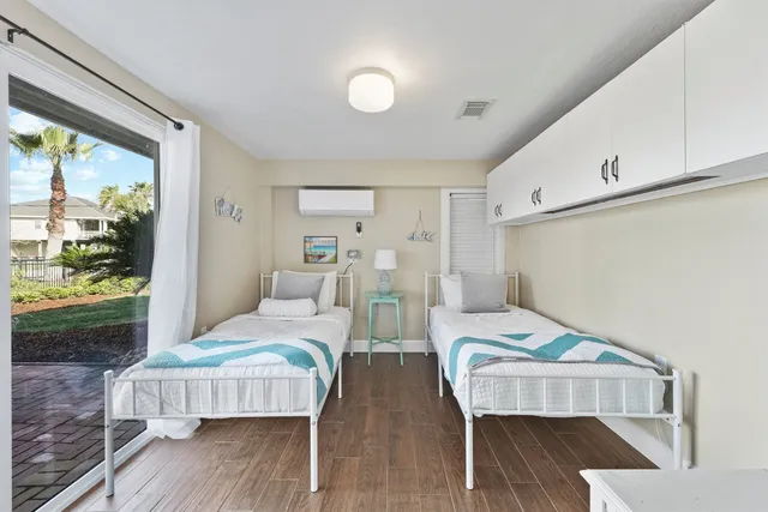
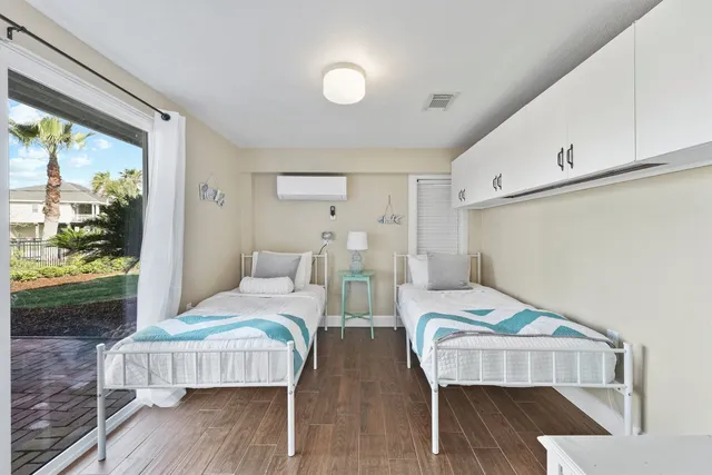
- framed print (320, 249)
